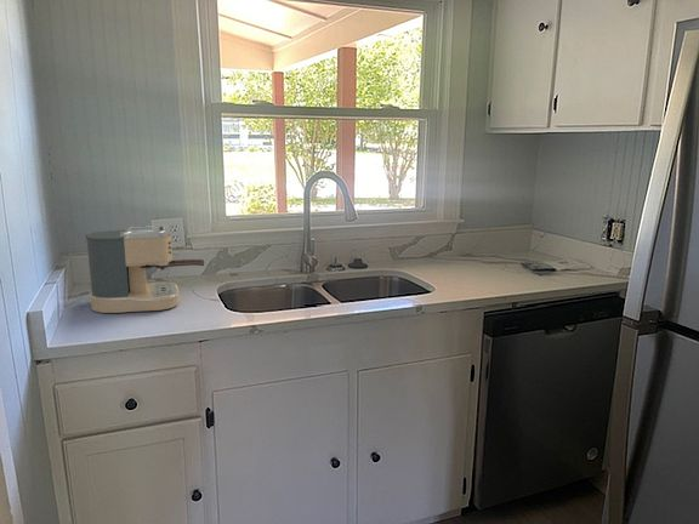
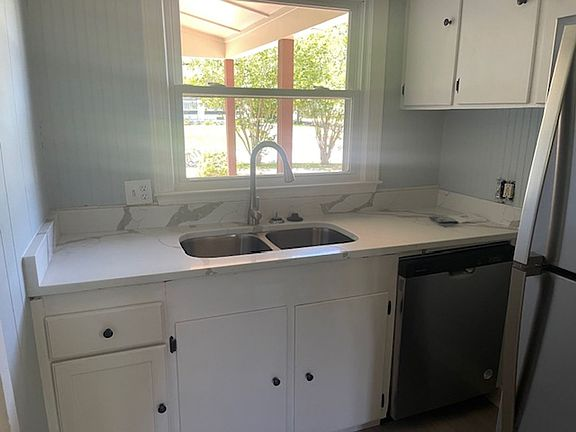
- coffee maker (147, 264)
